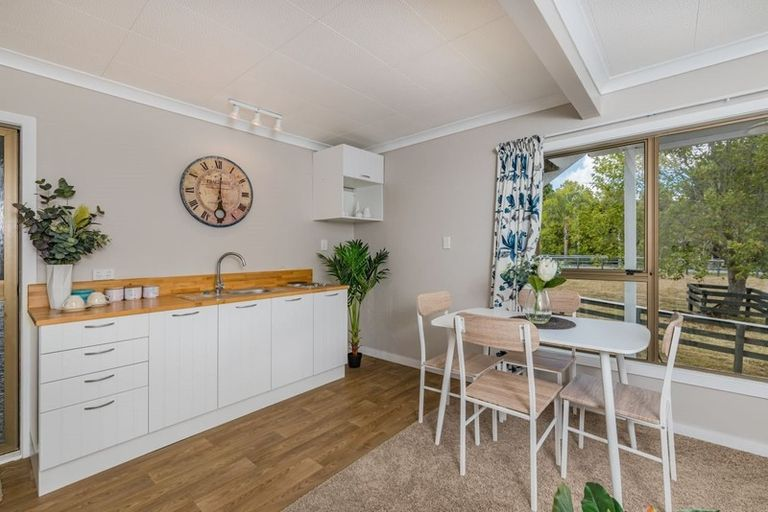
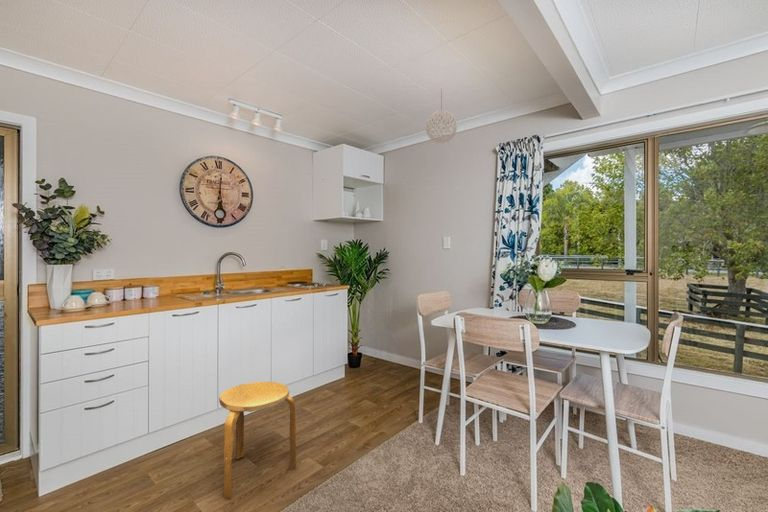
+ stool (243, 433)
+ pendant light (441, 115)
